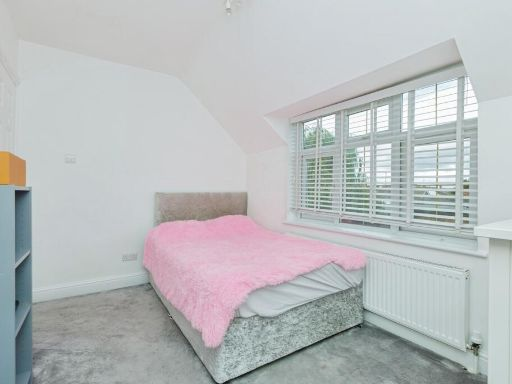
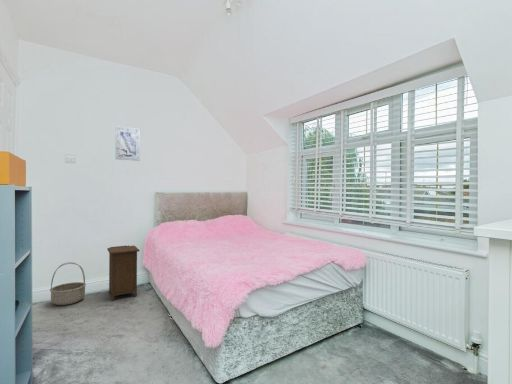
+ nightstand (122, 270)
+ basket (68, 283)
+ wall art (127, 143)
